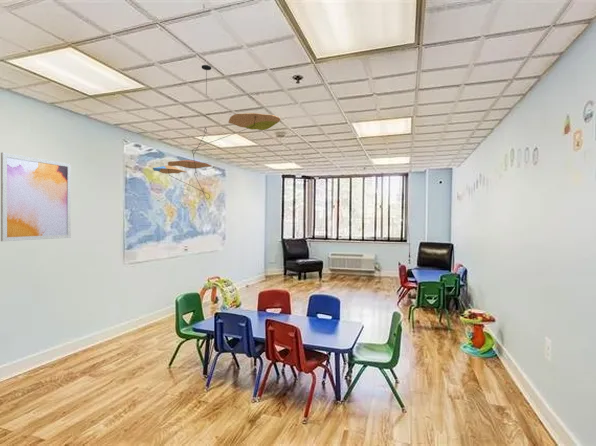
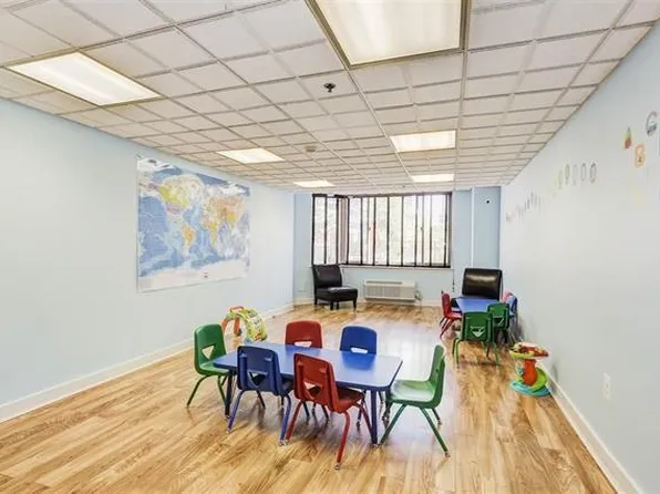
- ceiling mobile (218, 139)
- wall art (38, 199)
